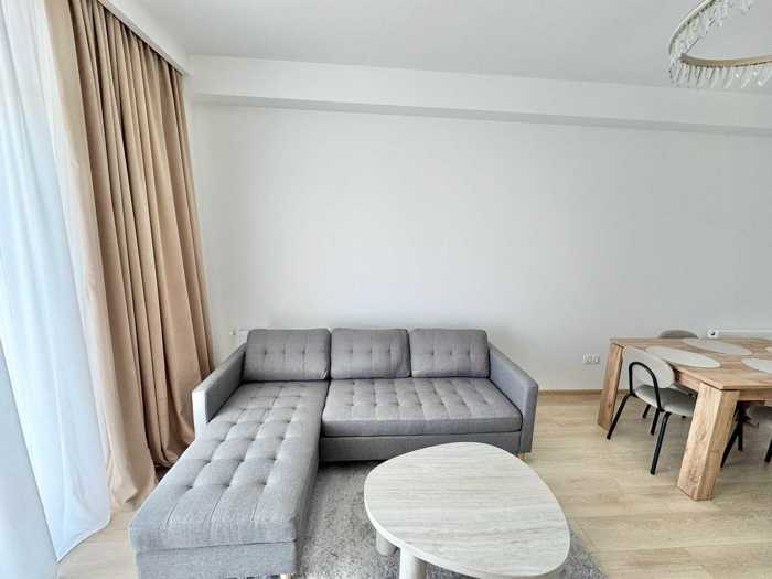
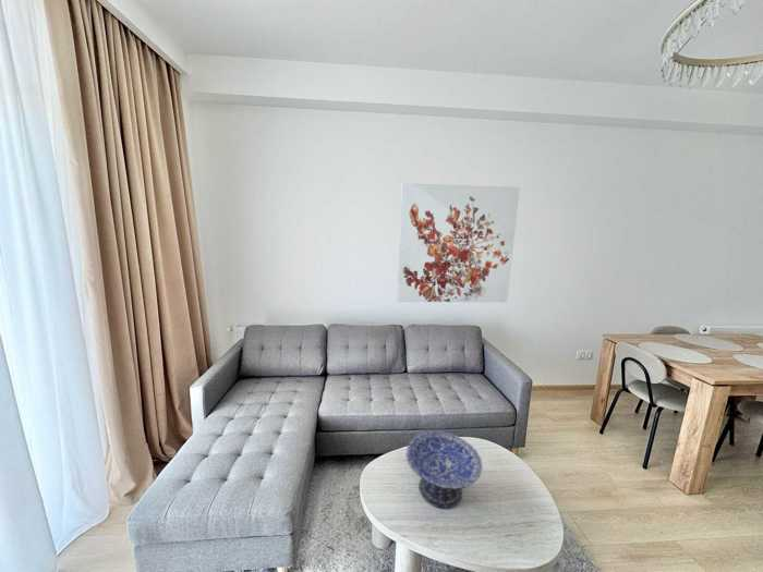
+ decorative bowl (441, 473)
+ wall art (456, 245)
